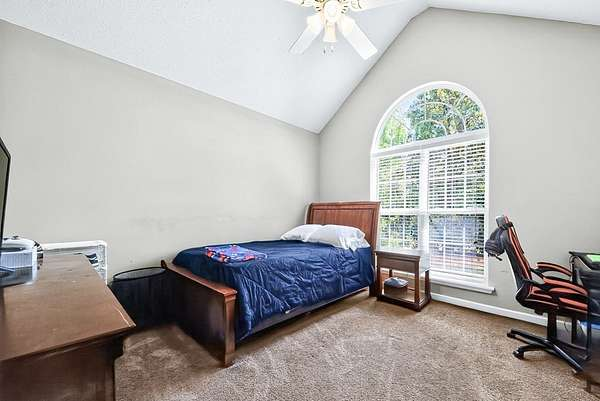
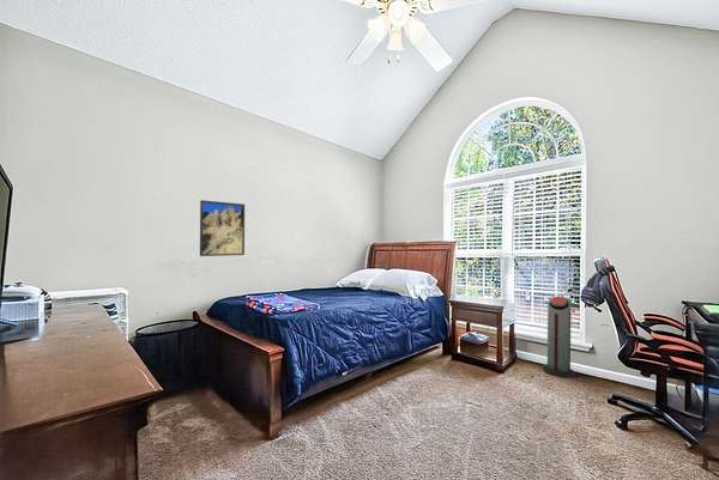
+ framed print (223, 229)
+ air purifier (558, 334)
